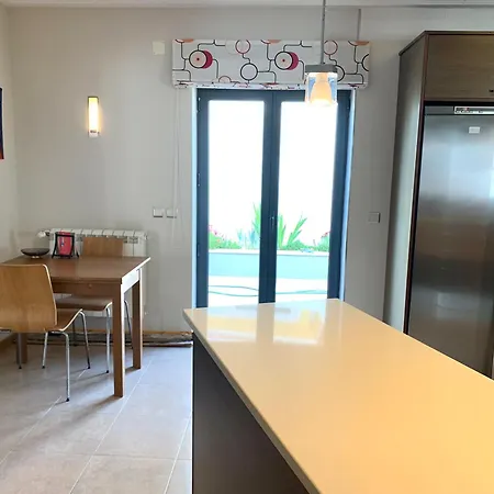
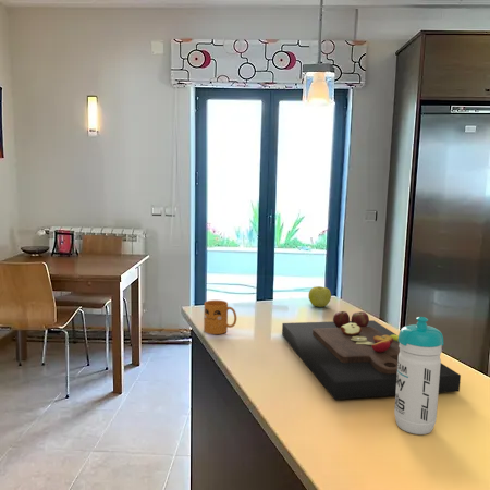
+ cutting board (358, 343)
+ water bottle (418, 372)
+ apple (319, 296)
+ mug (220, 317)
